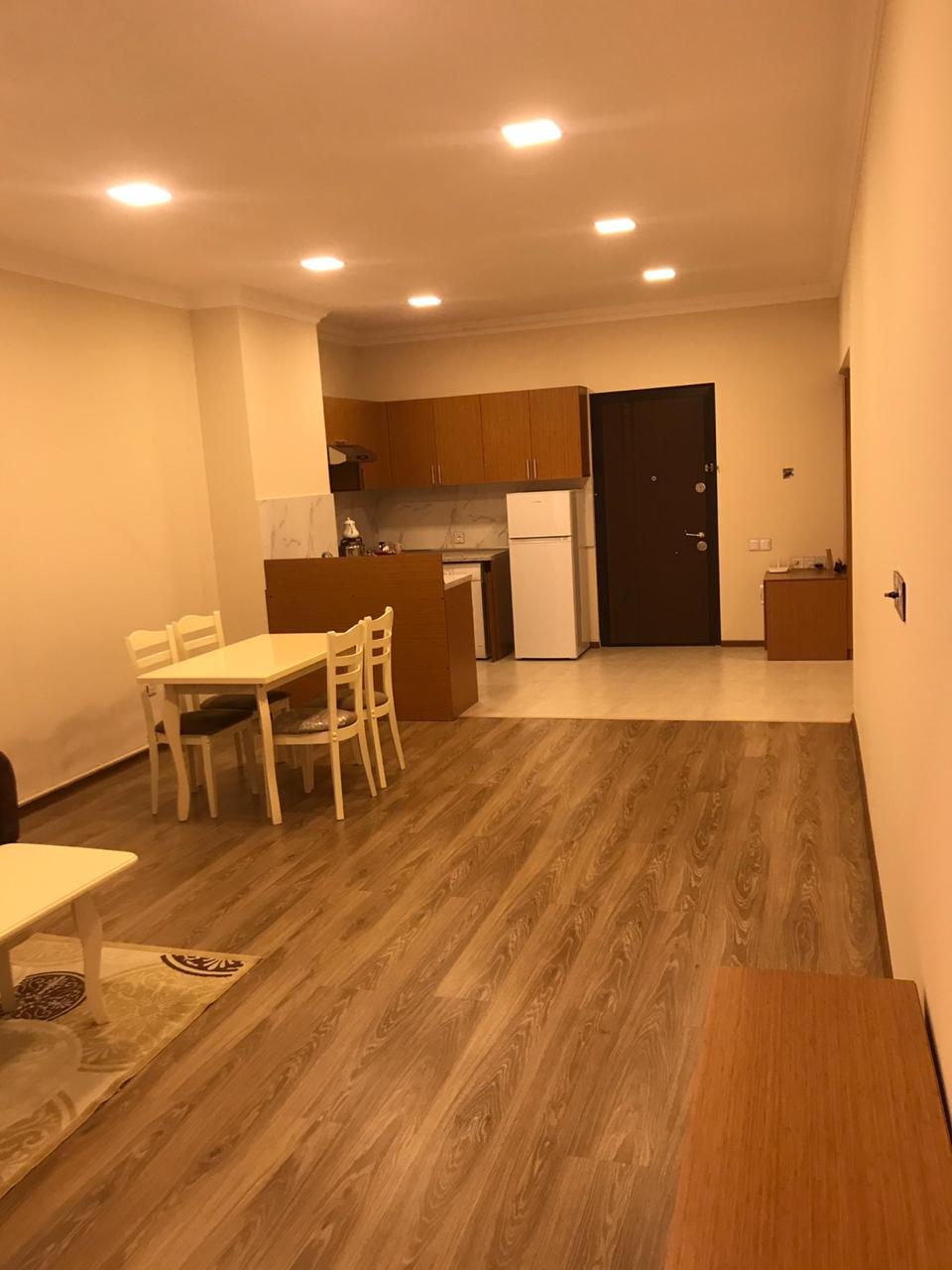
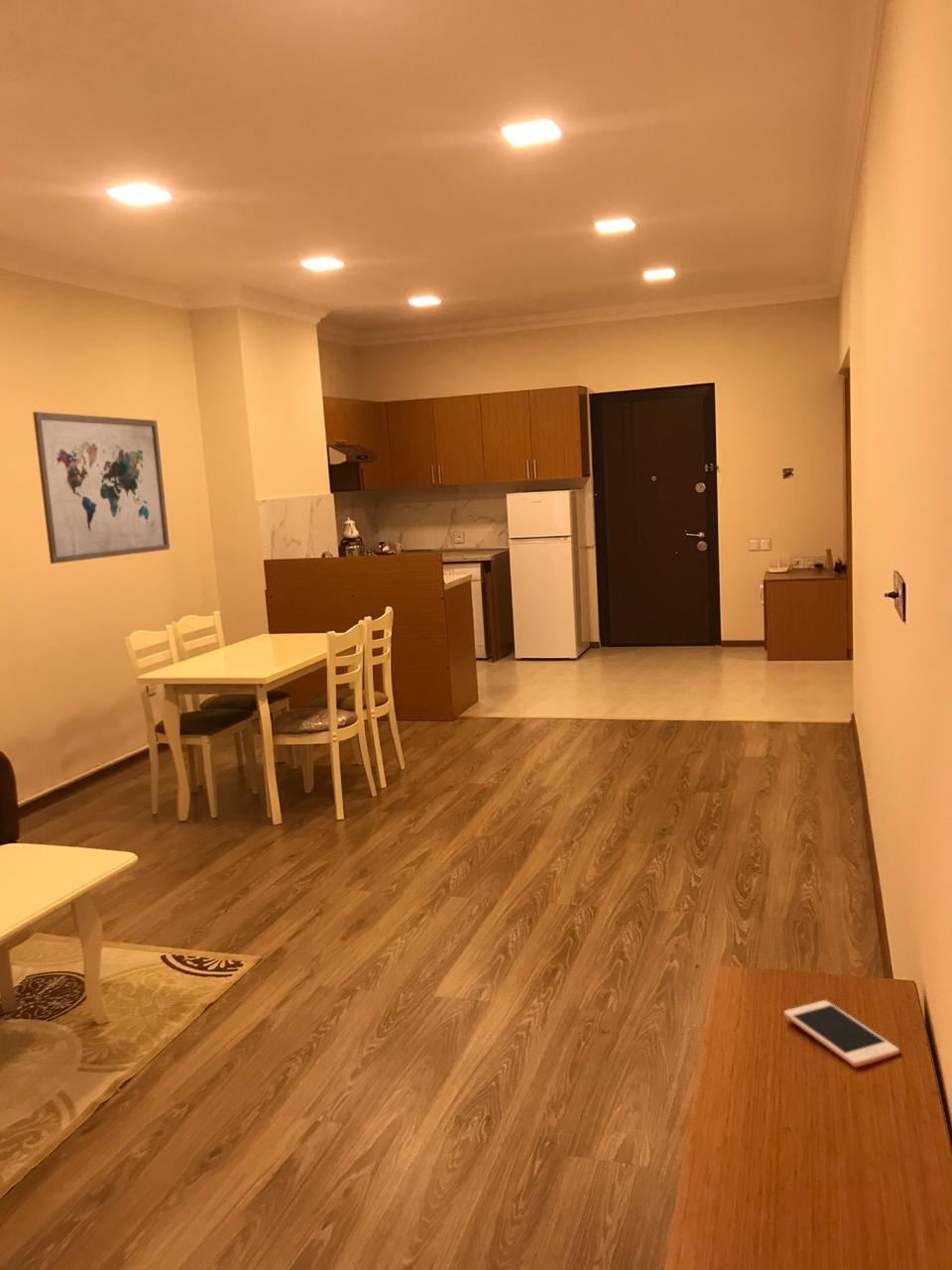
+ wall art (107, 486)
+ cell phone (839, 1032)
